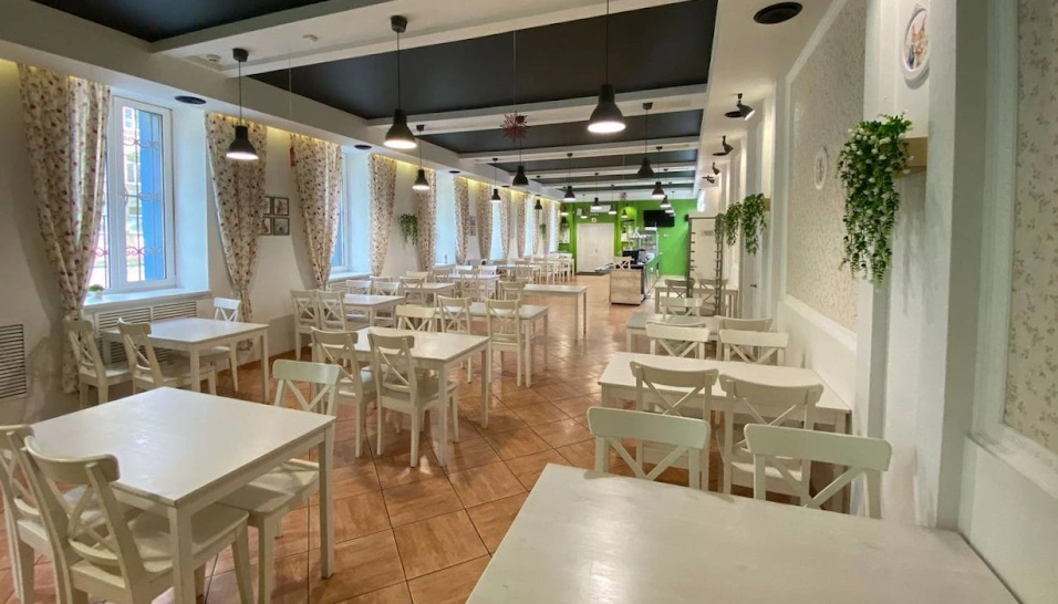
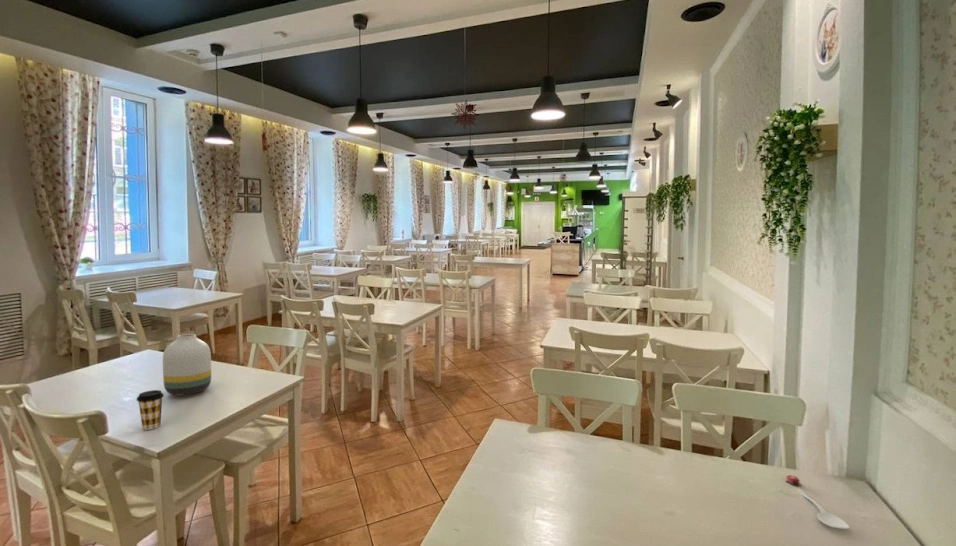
+ spoon (813, 500)
+ vase (187, 363)
+ coffee cup (150, 410)
